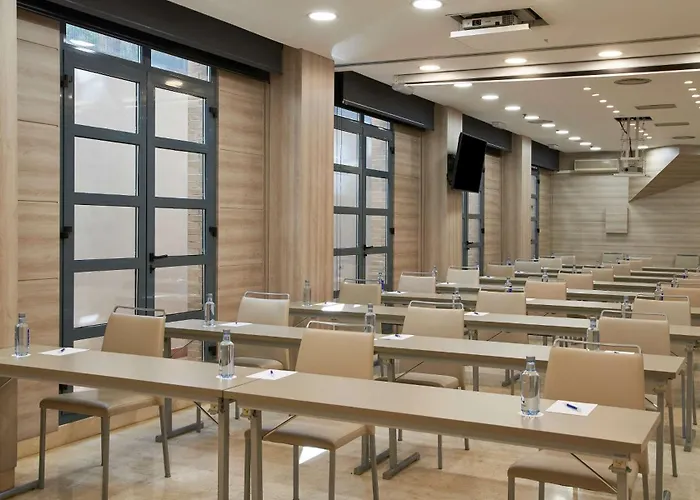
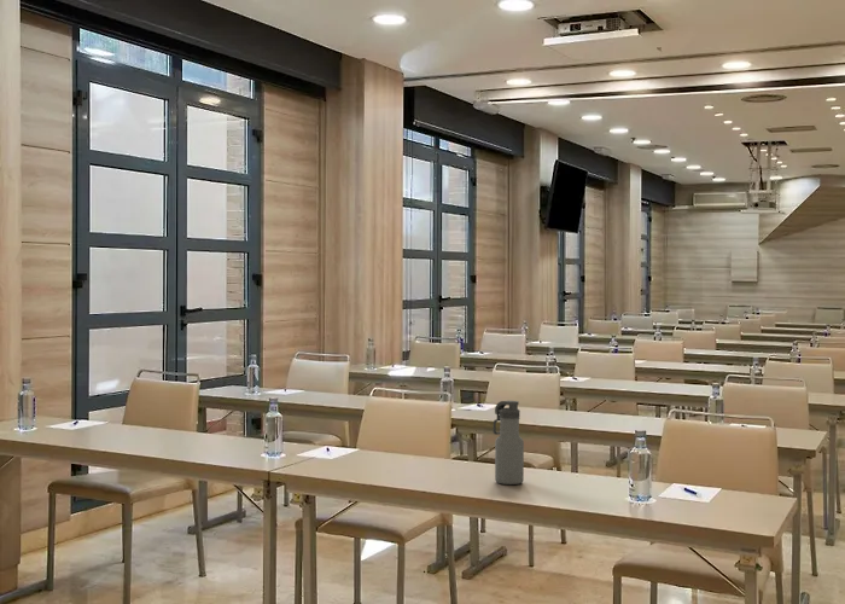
+ water bottle (508, 441)
